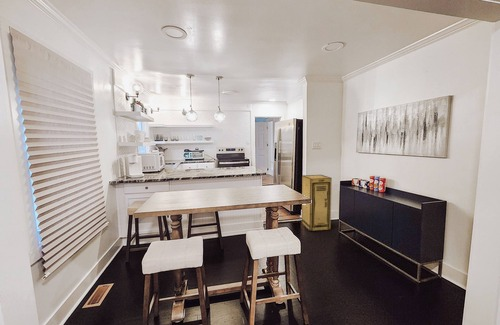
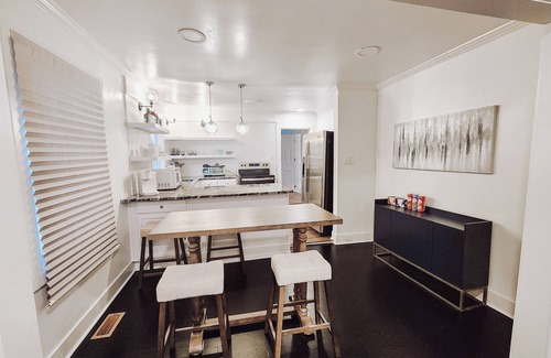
- storage cabinet (315, 201)
